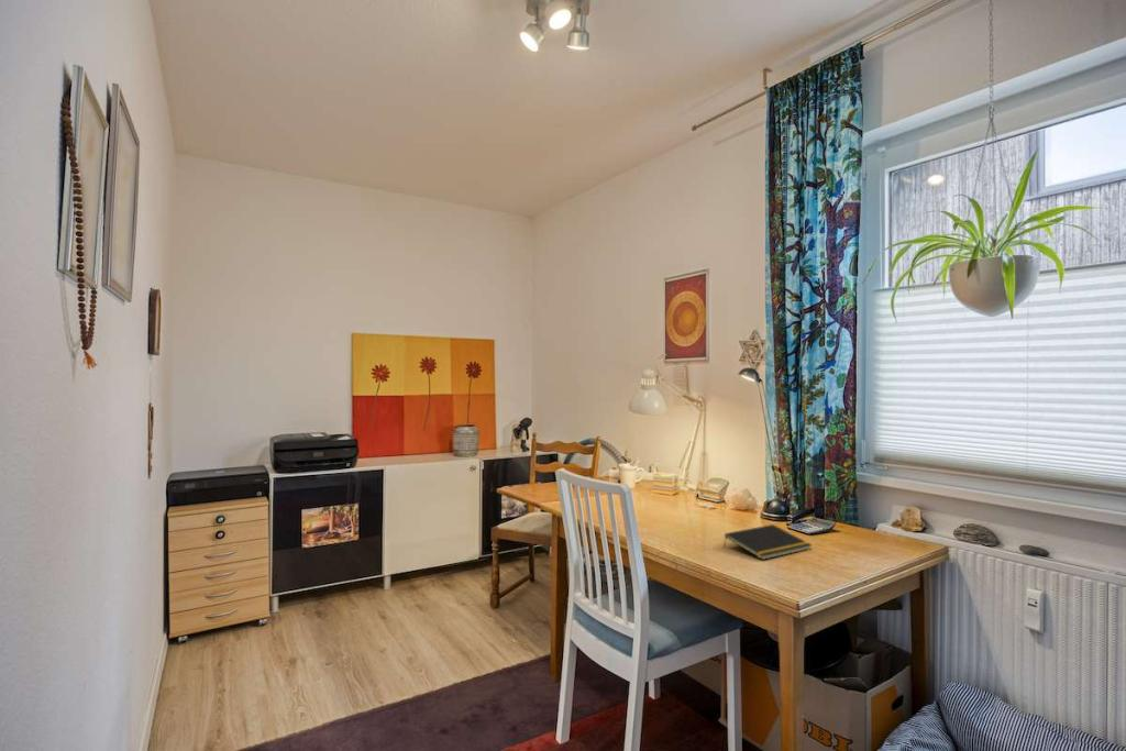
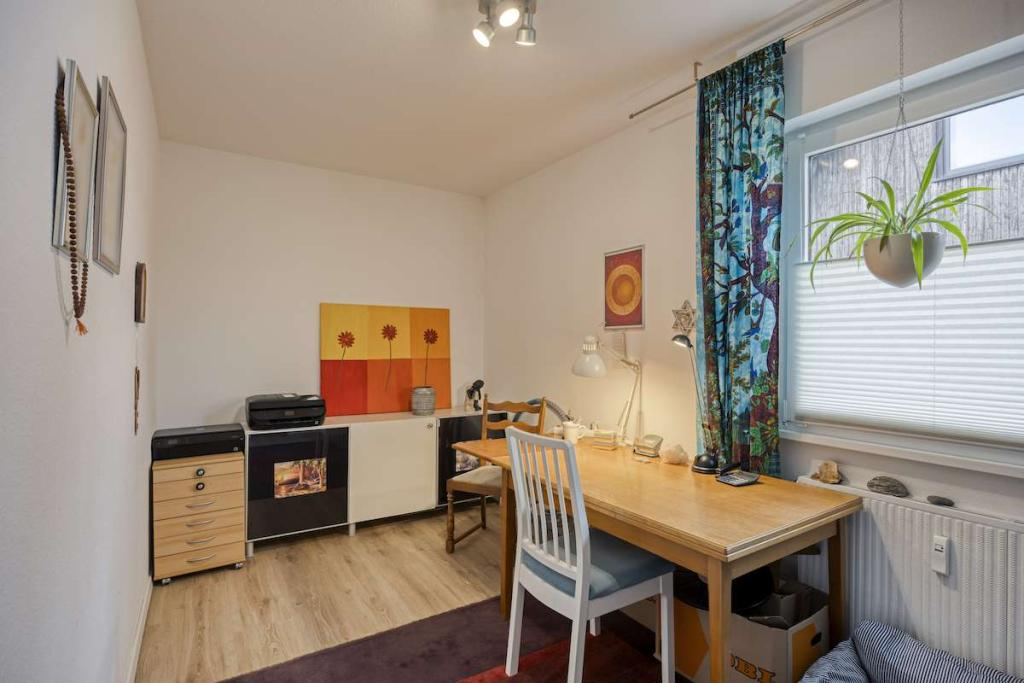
- notepad (768, 541)
